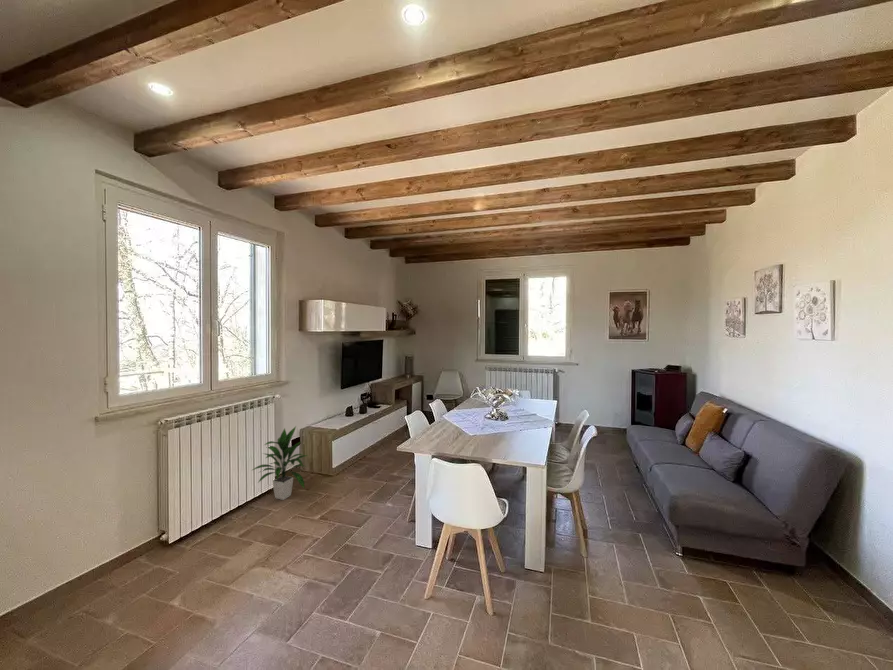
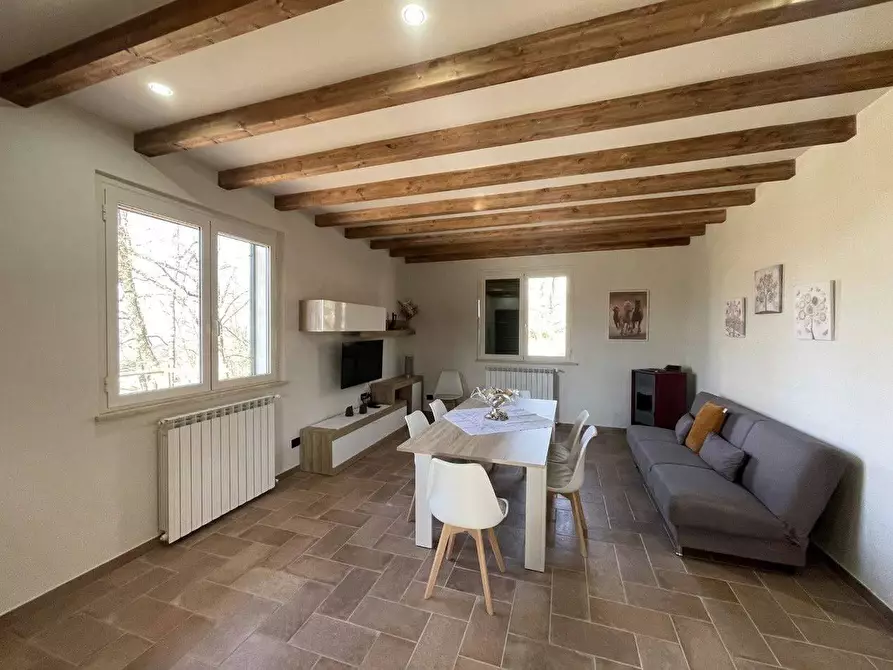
- indoor plant (283, 463)
